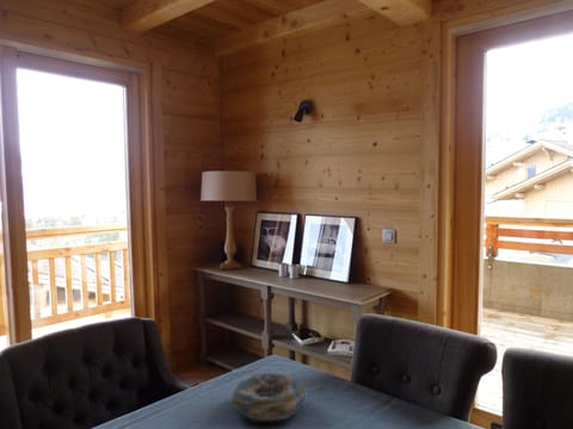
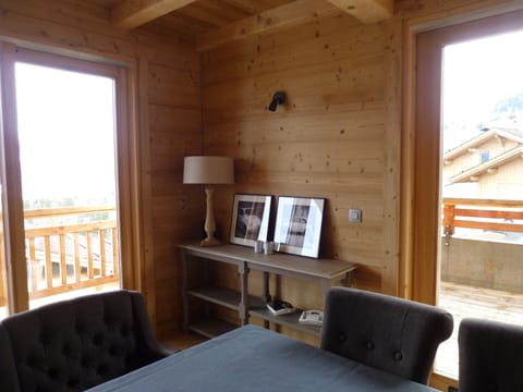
- decorative bowl (269, 397)
